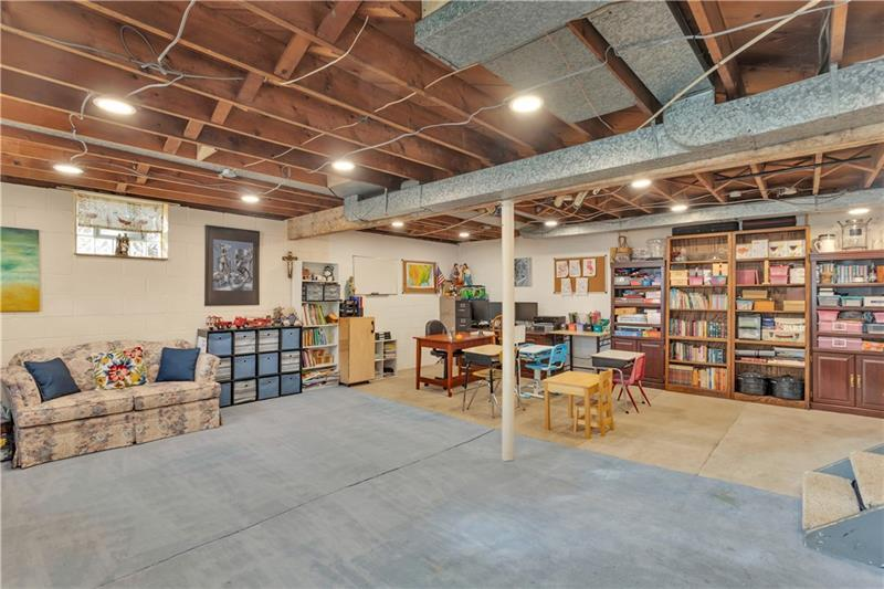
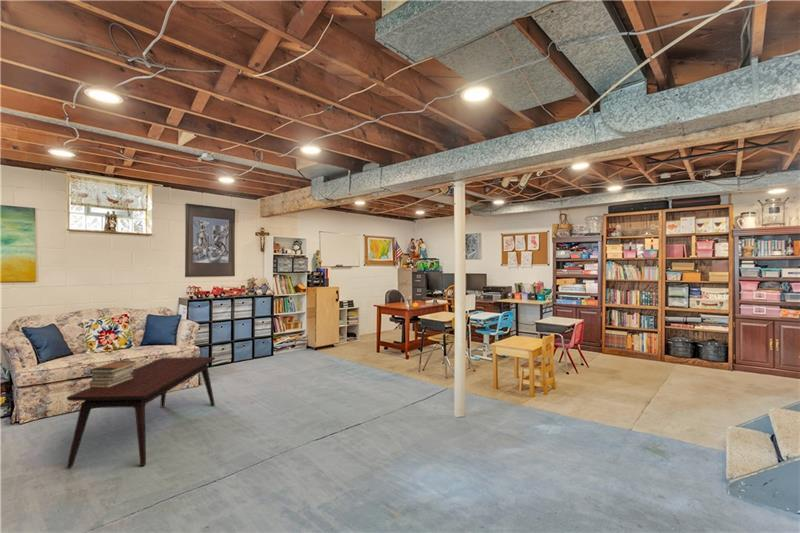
+ book stack (113, 373)
+ coffee table (153, 399)
